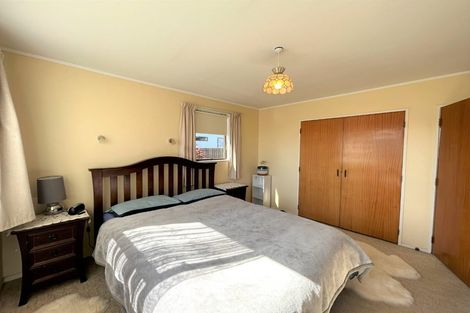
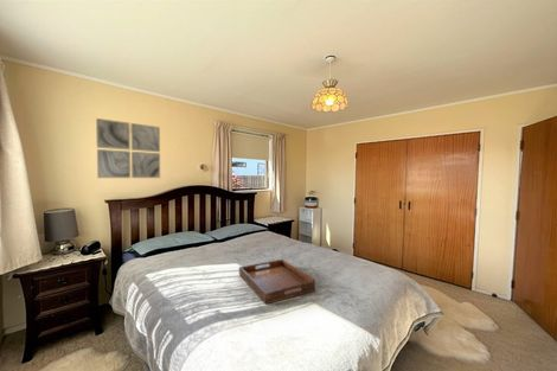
+ serving tray (275, 277)
+ wall art (132, 149)
